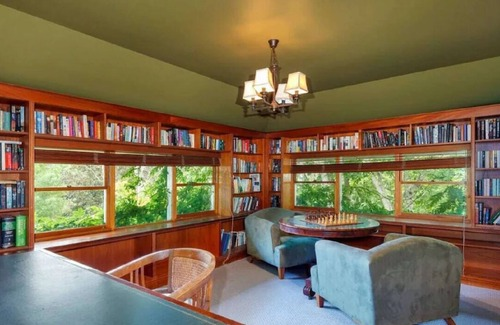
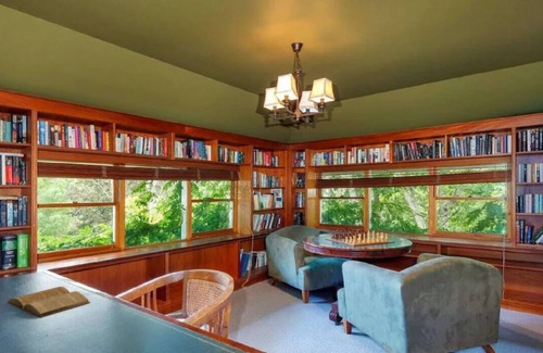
+ book (48, 299)
